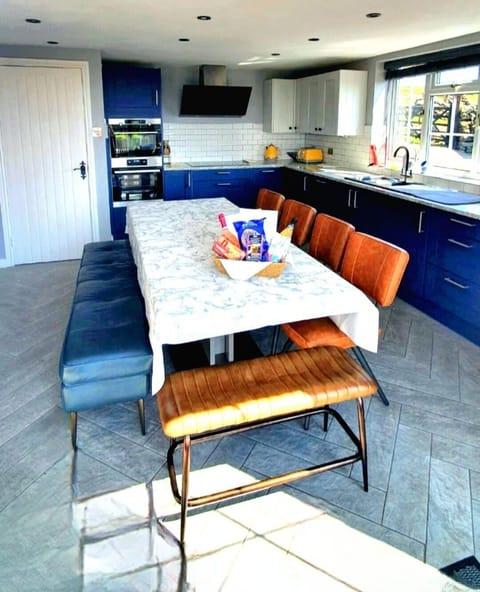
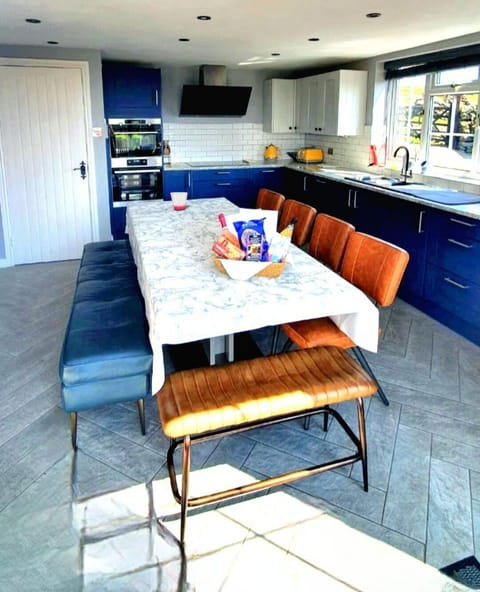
+ cup (179, 201)
